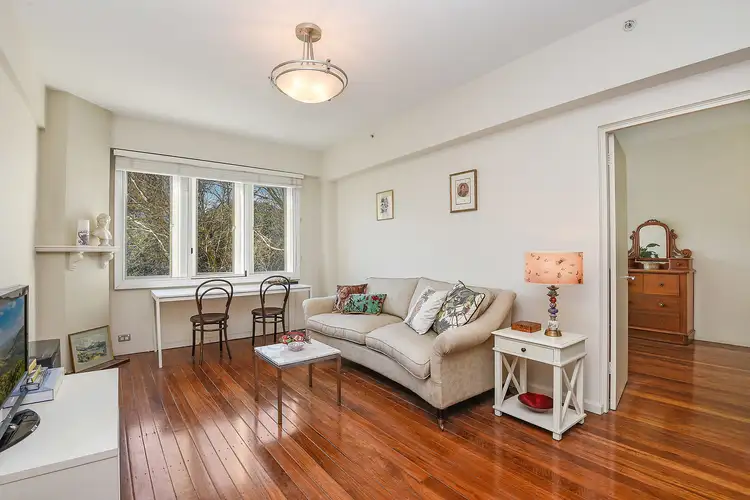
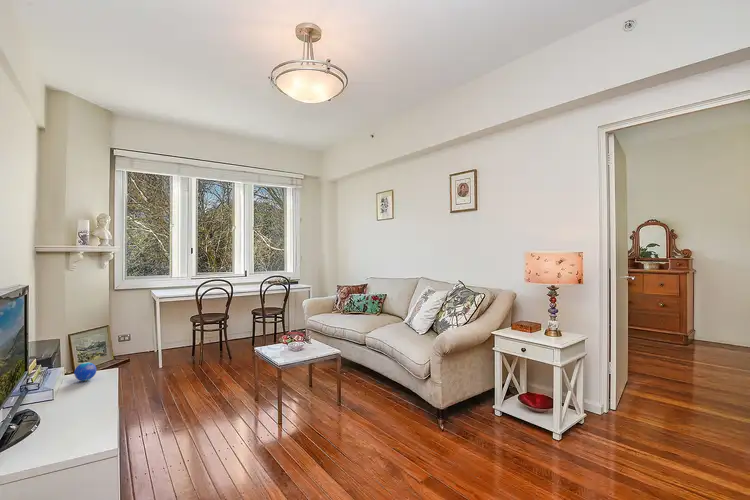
+ decorative orb (85, 371)
